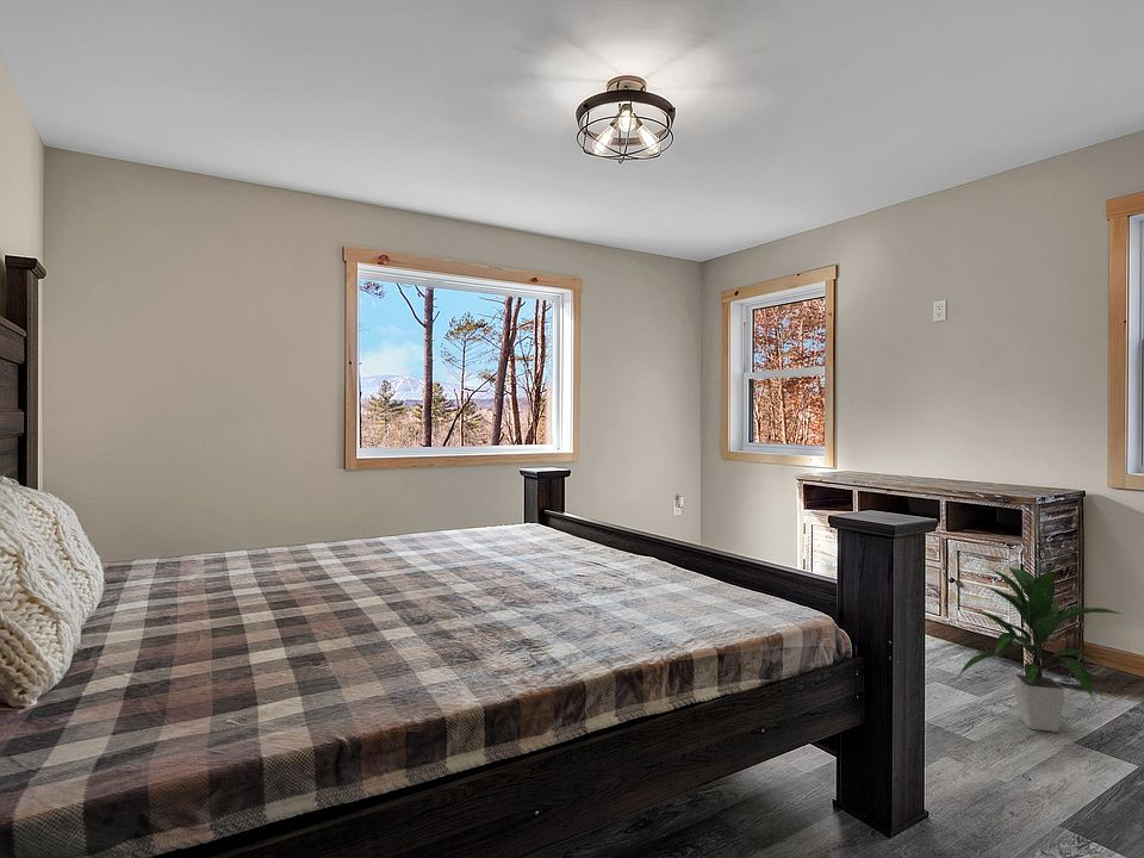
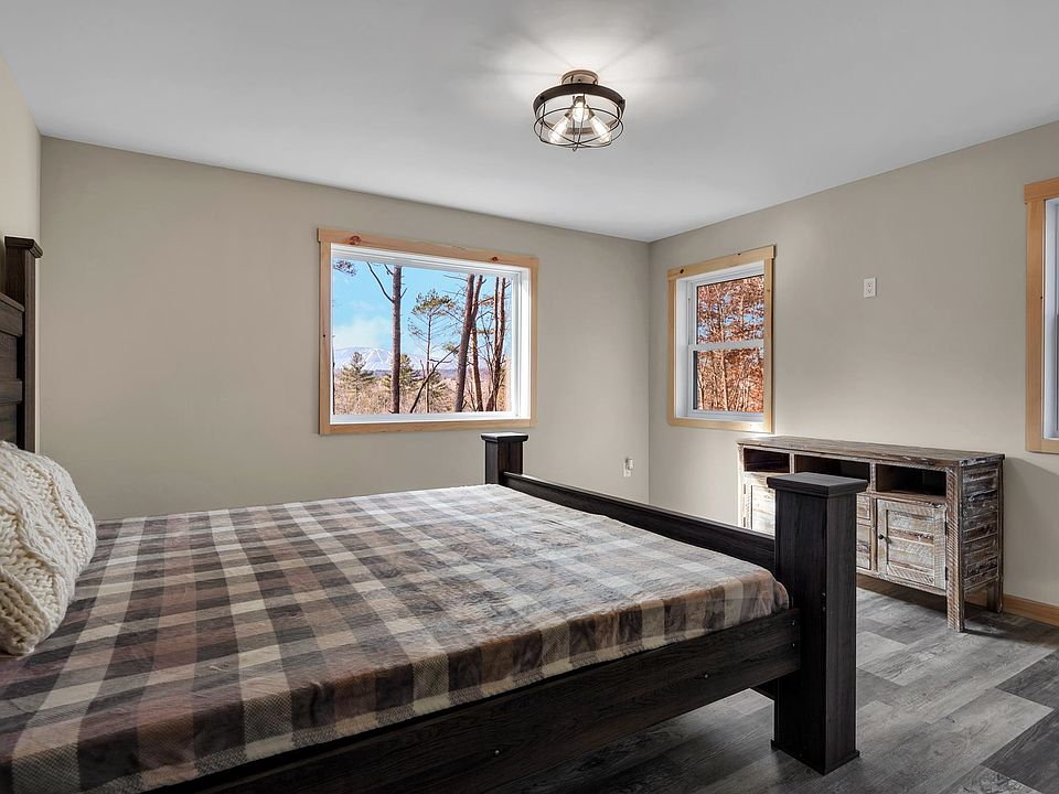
- indoor plant (1030, 641)
